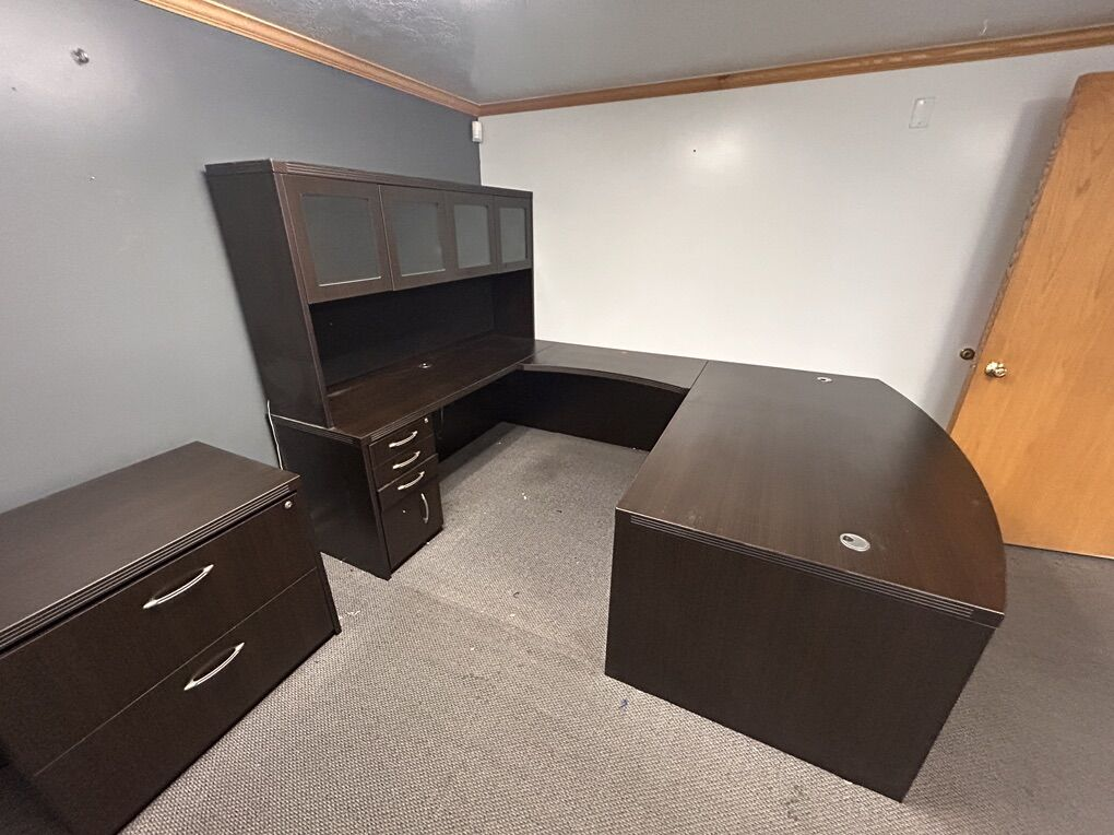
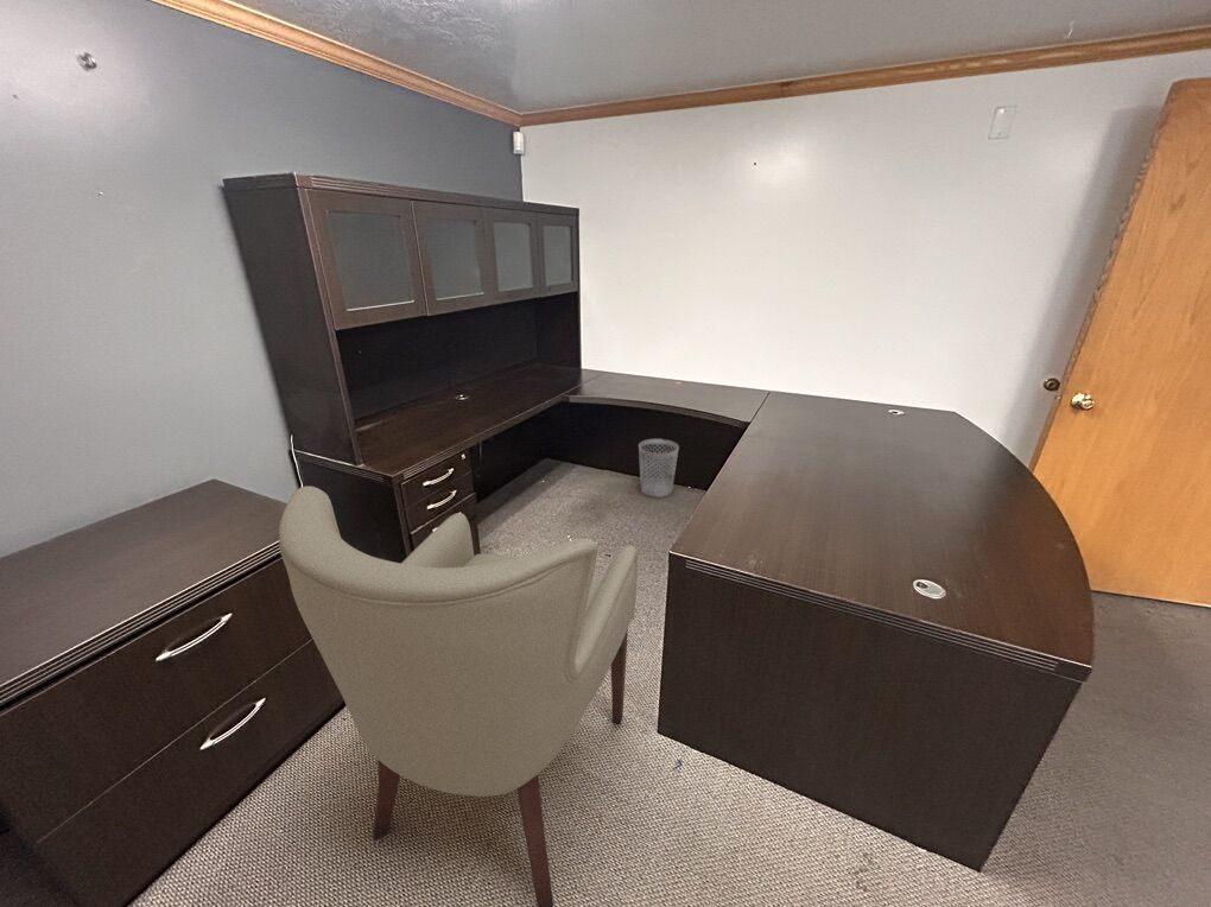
+ wastebasket (657, 468)
+ chair (488, 652)
